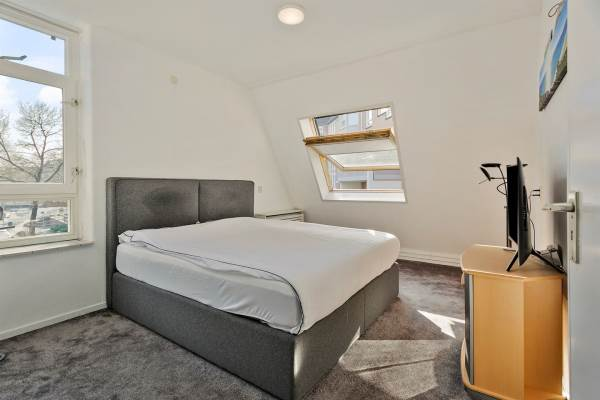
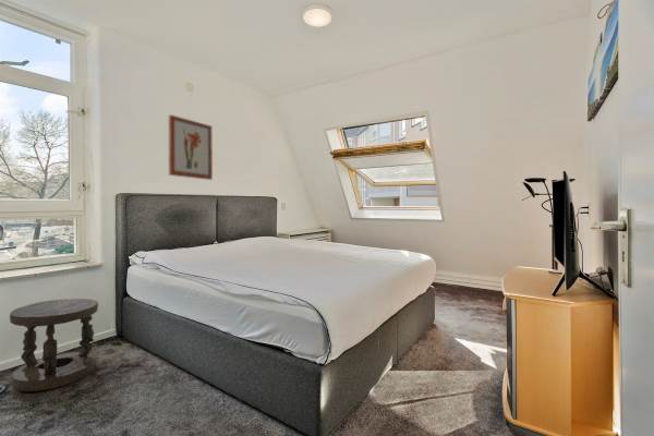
+ wall art (191, 148)
+ stool (56, 340)
